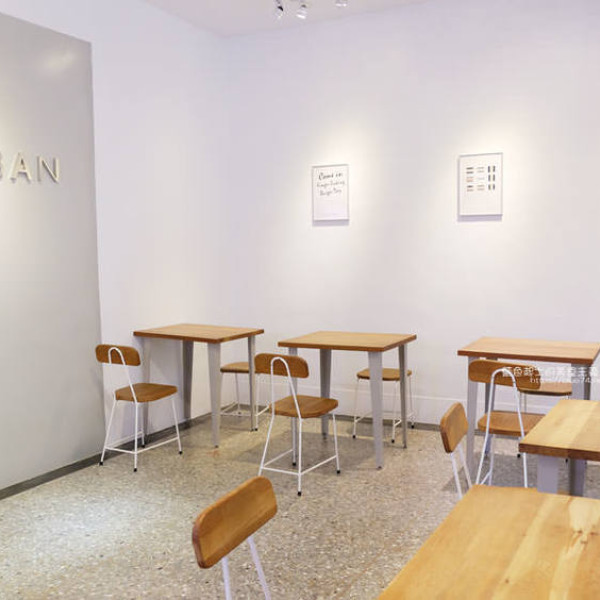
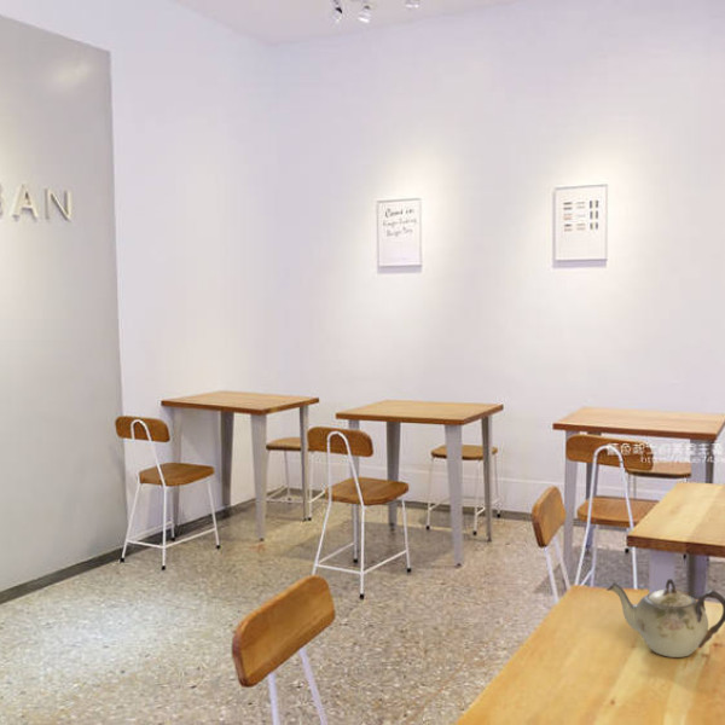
+ teapot (665, 613)
